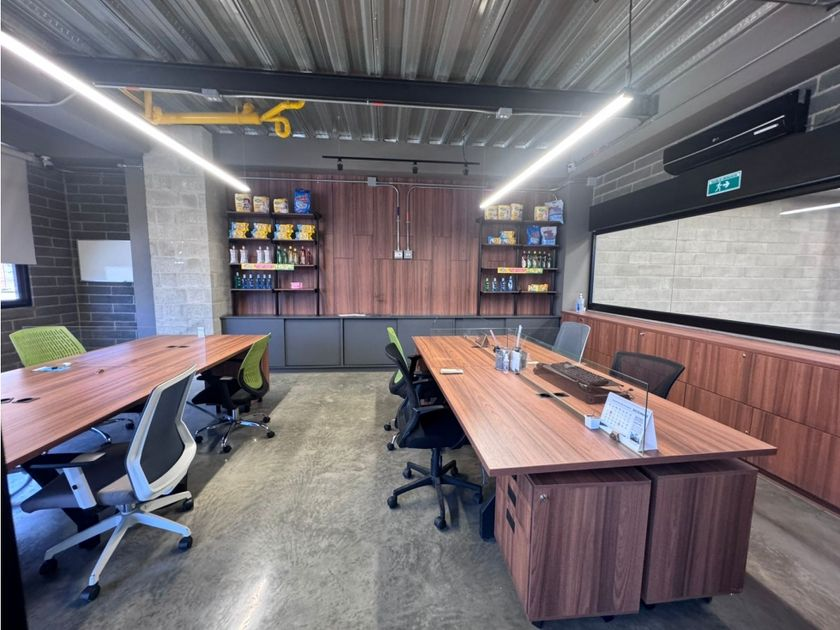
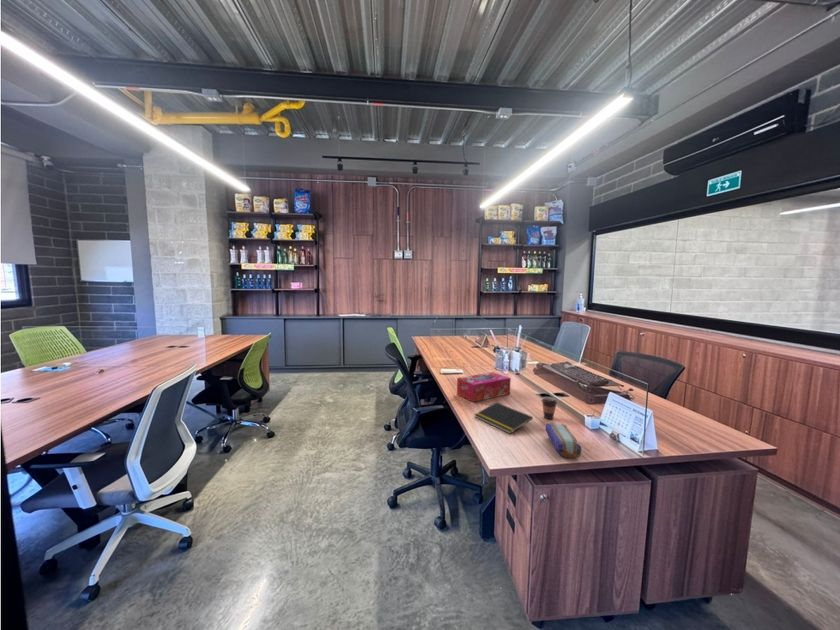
+ tissue box (483, 386)
+ pencil case (562, 439)
+ notepad (502, 416)
+ coffee cup (549, 408)
